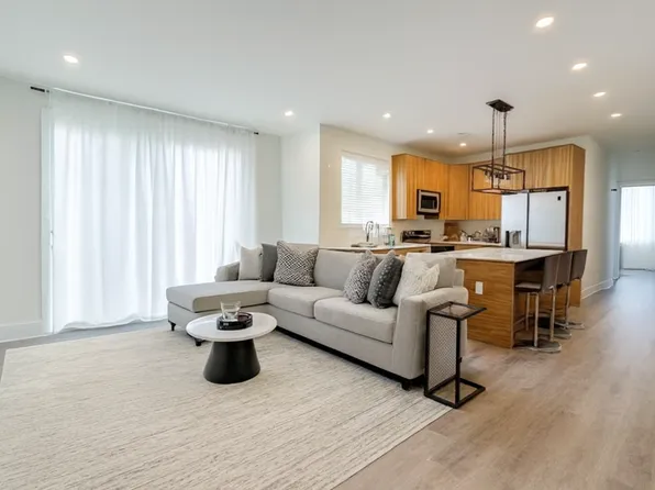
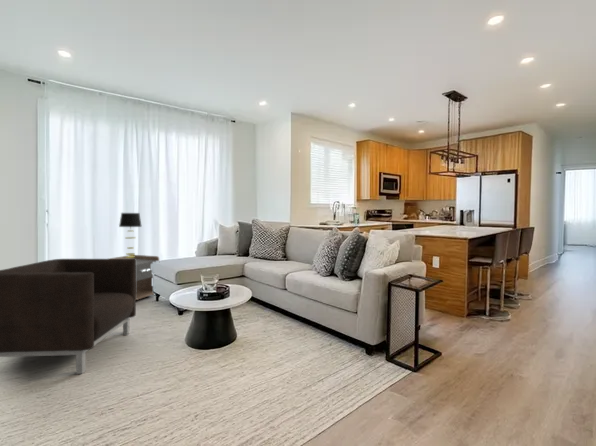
+ nightstand (136, 278)
+ armchair (71, 308)
+ table lamp (130, 237)
